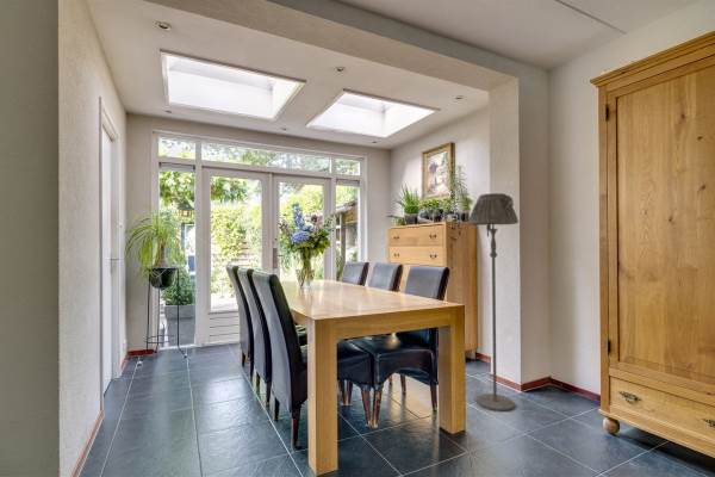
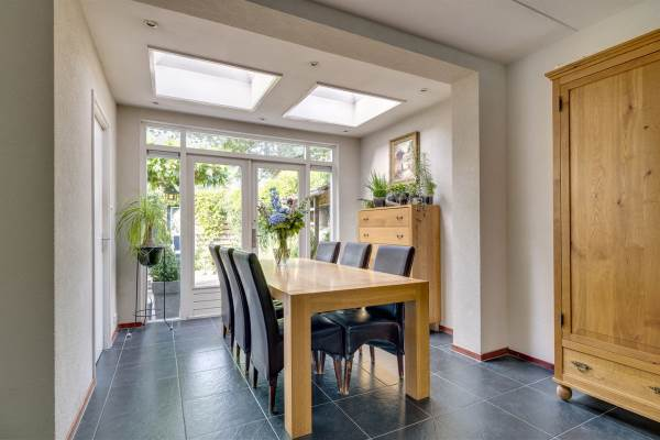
- floor lamp (493, 298)
